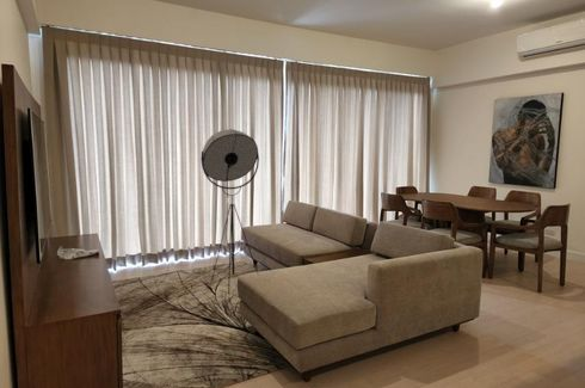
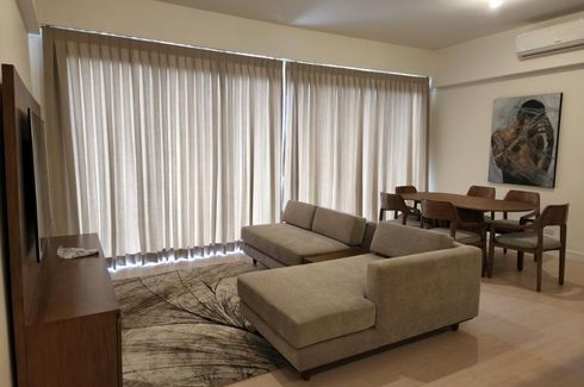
- floor lamp (227, 210)
